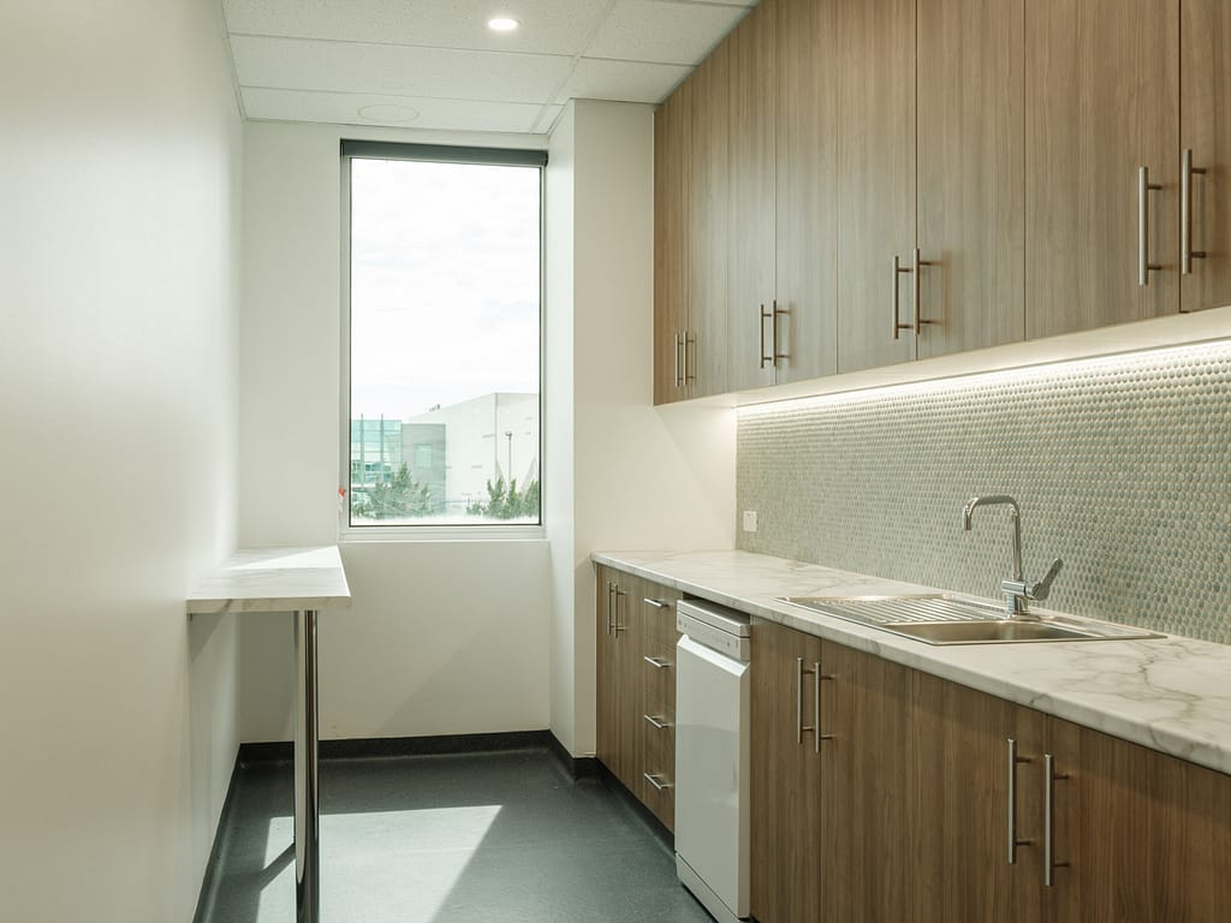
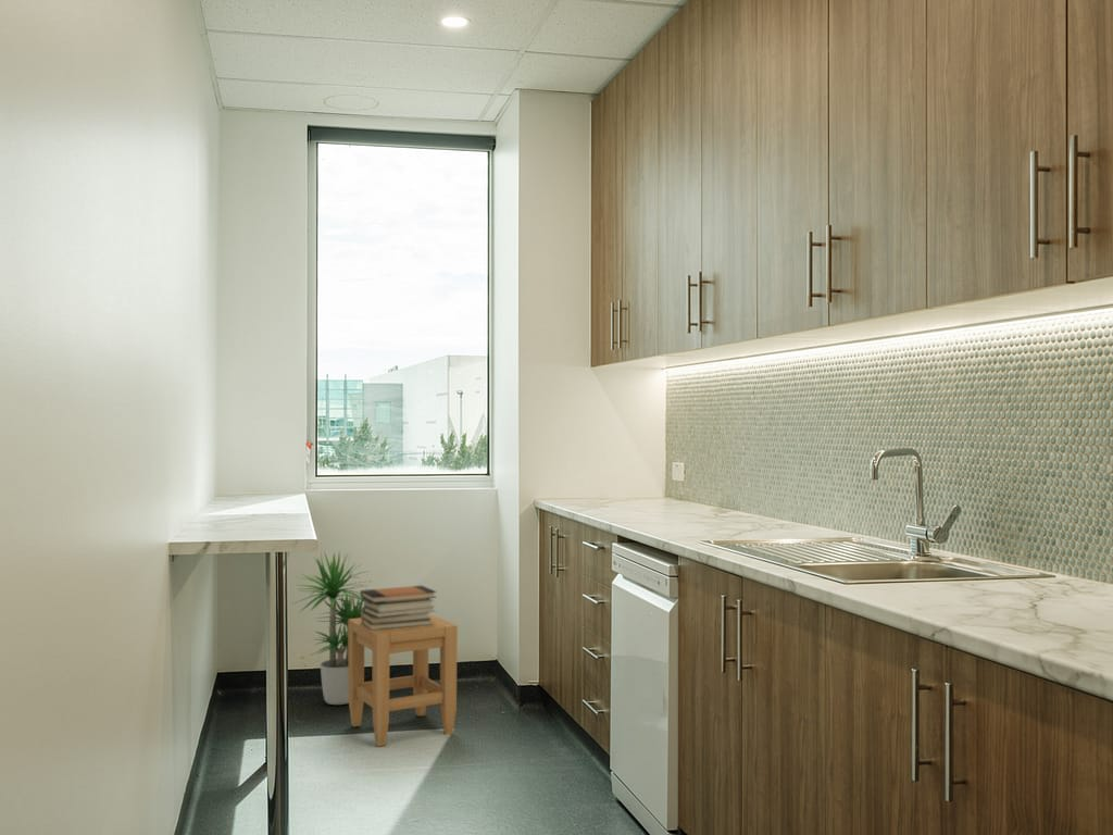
+ stool (401, 677)
+ potted plant (340, 625)
+ book stack (398, 607)
